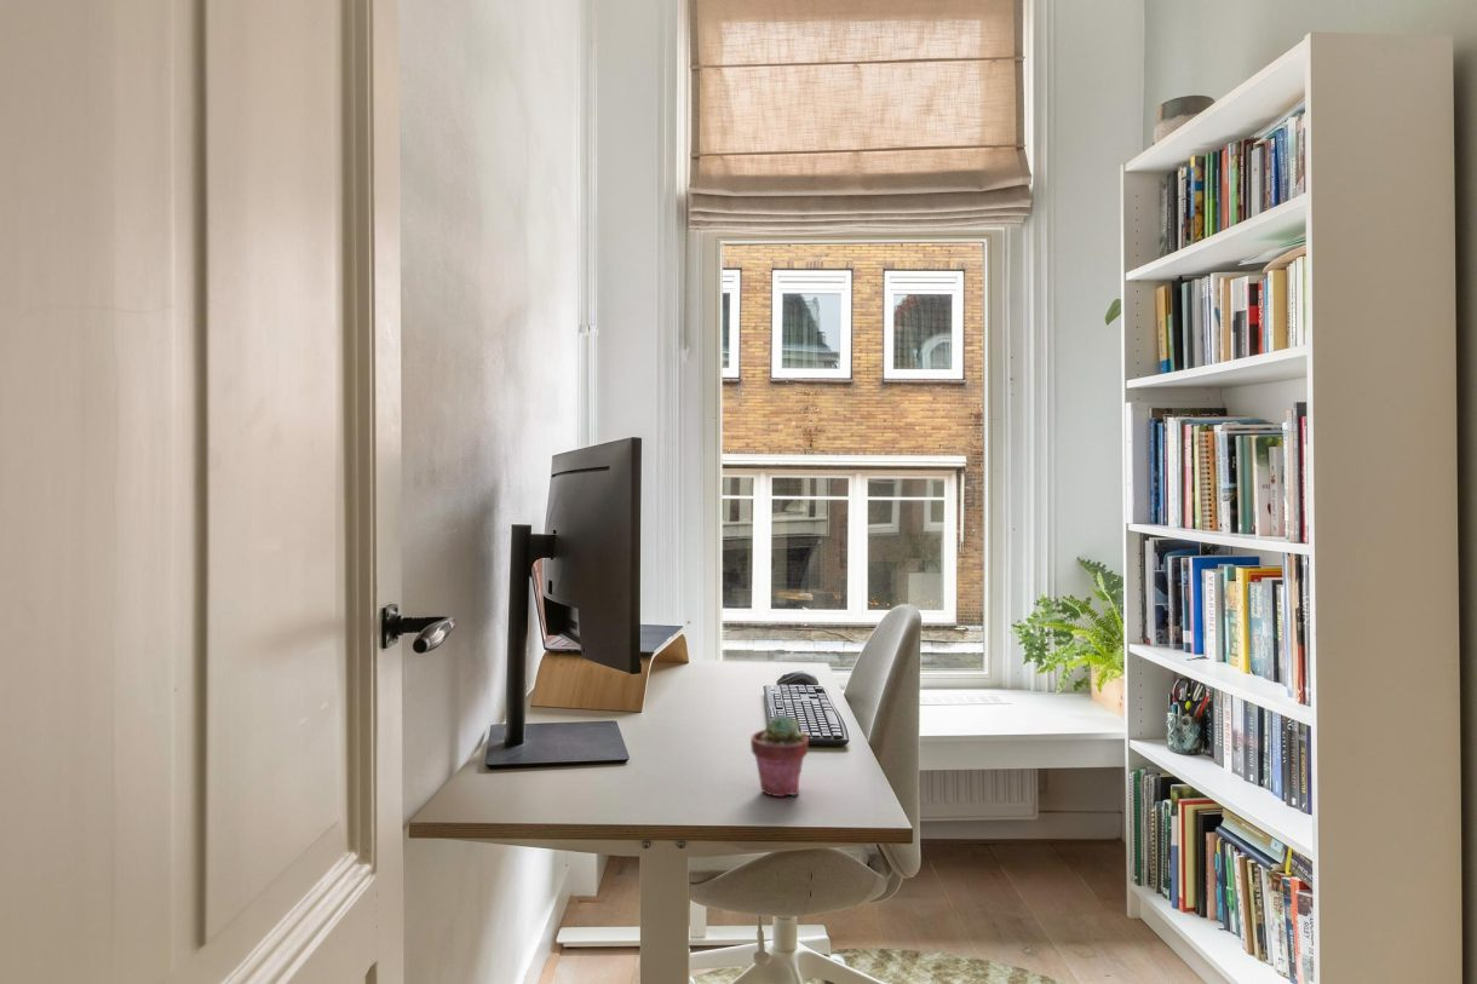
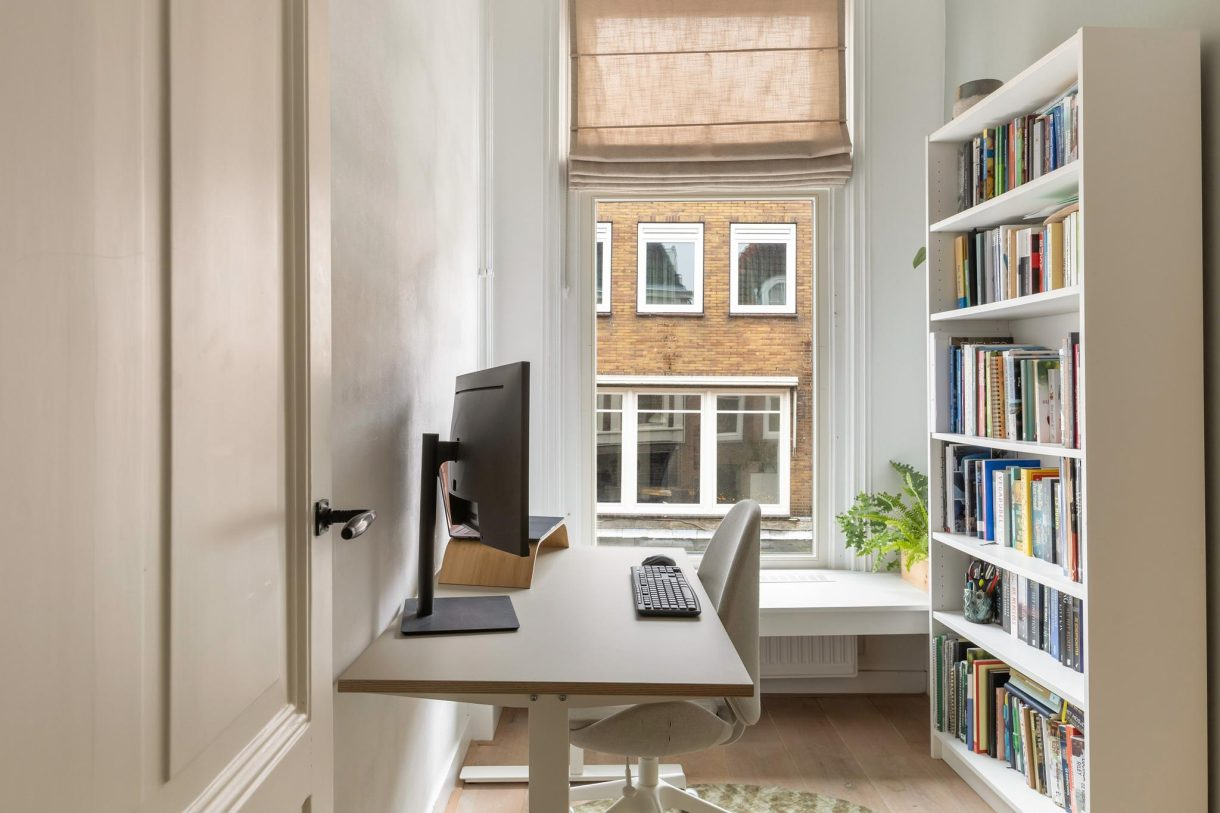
- potted succulent (780, 752)
